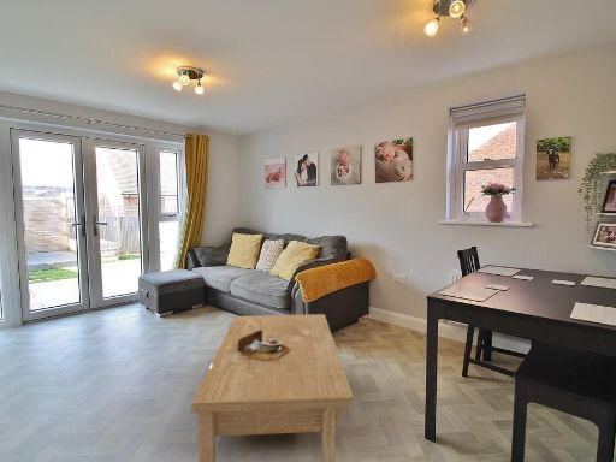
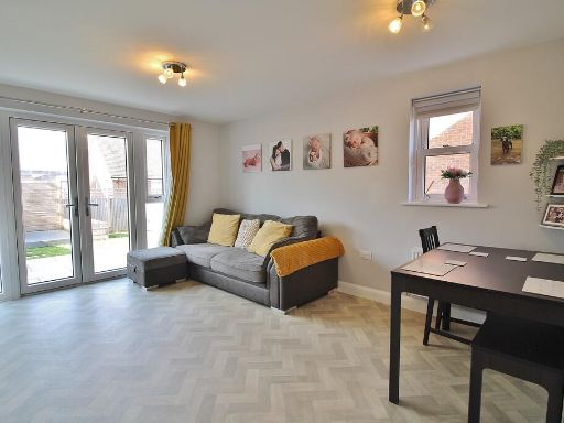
- soup bowl (265, 343)
- coffee table (278, 373)
